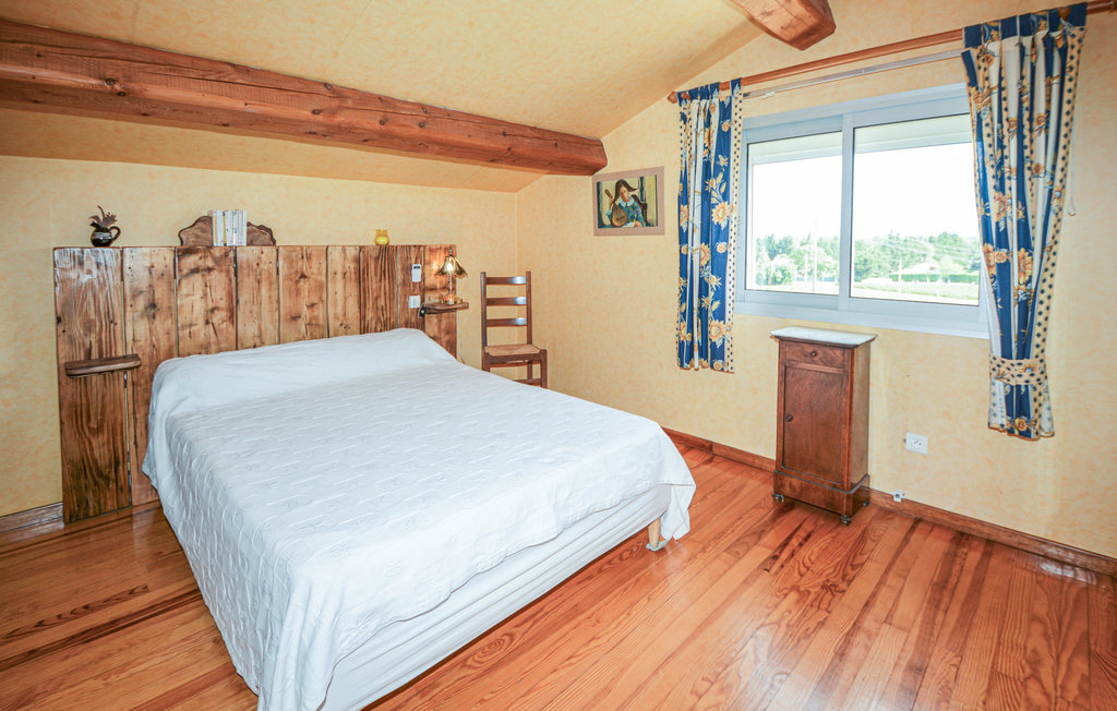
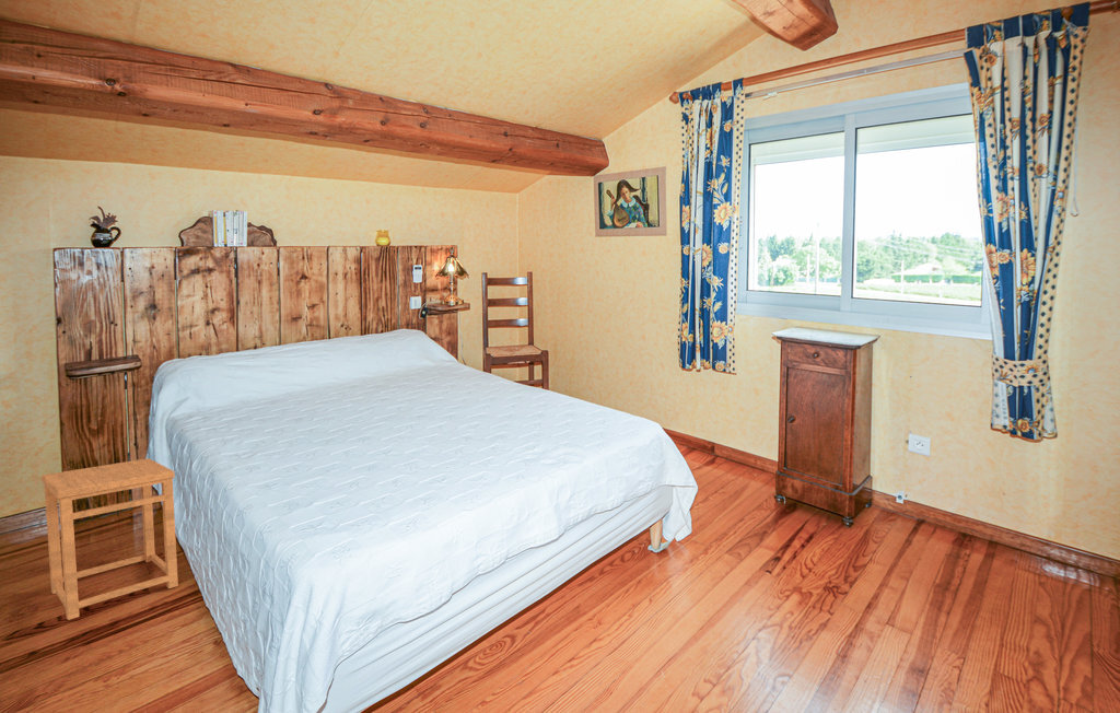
+ side table (106, 512)
